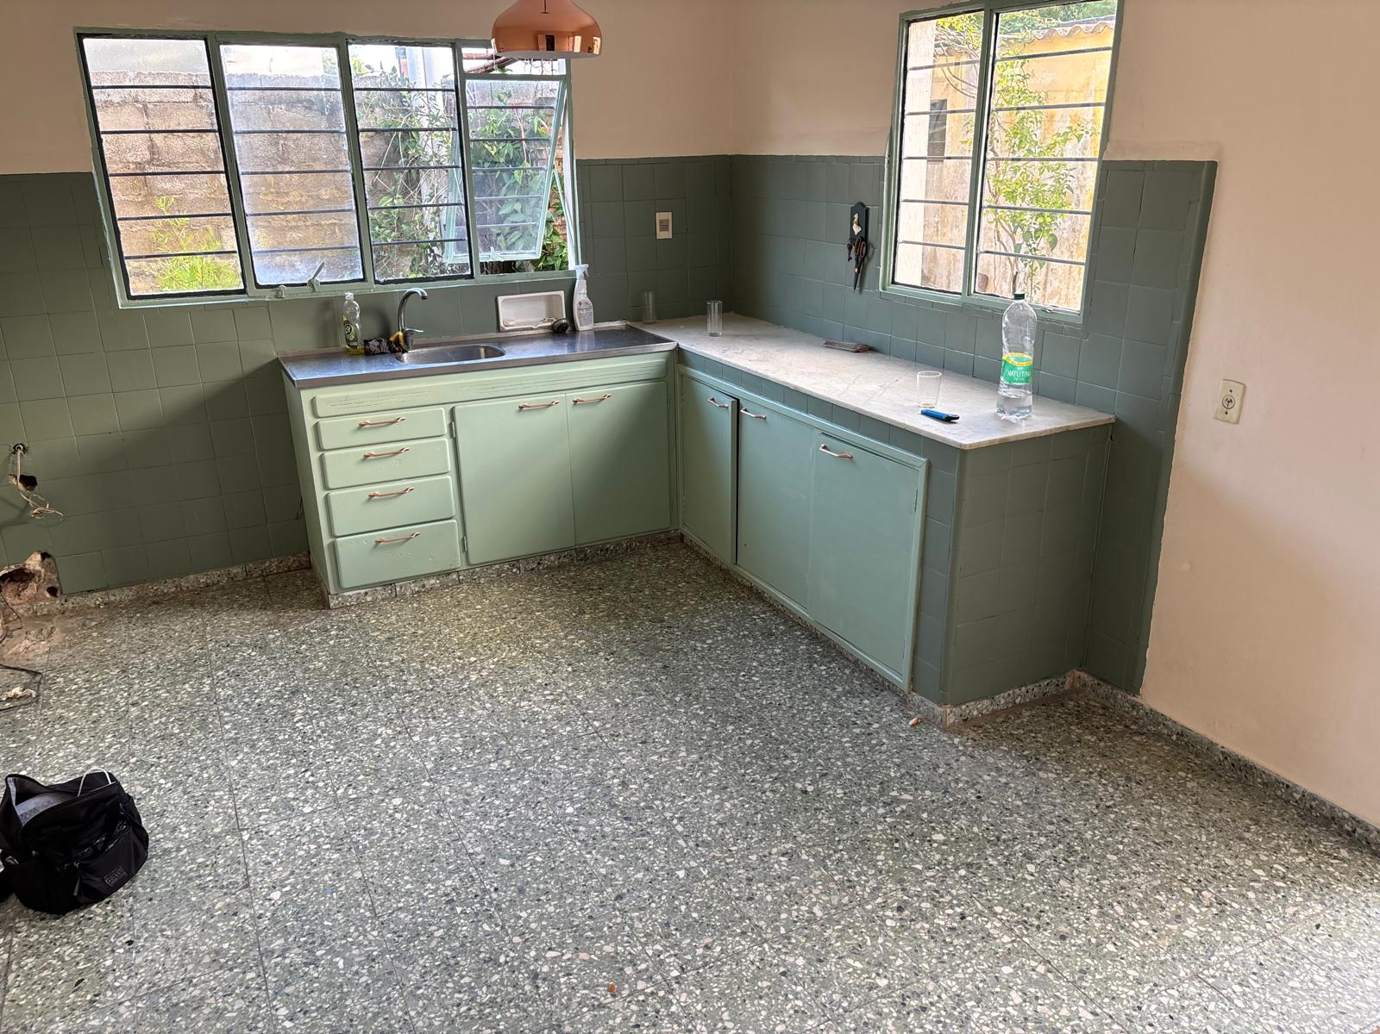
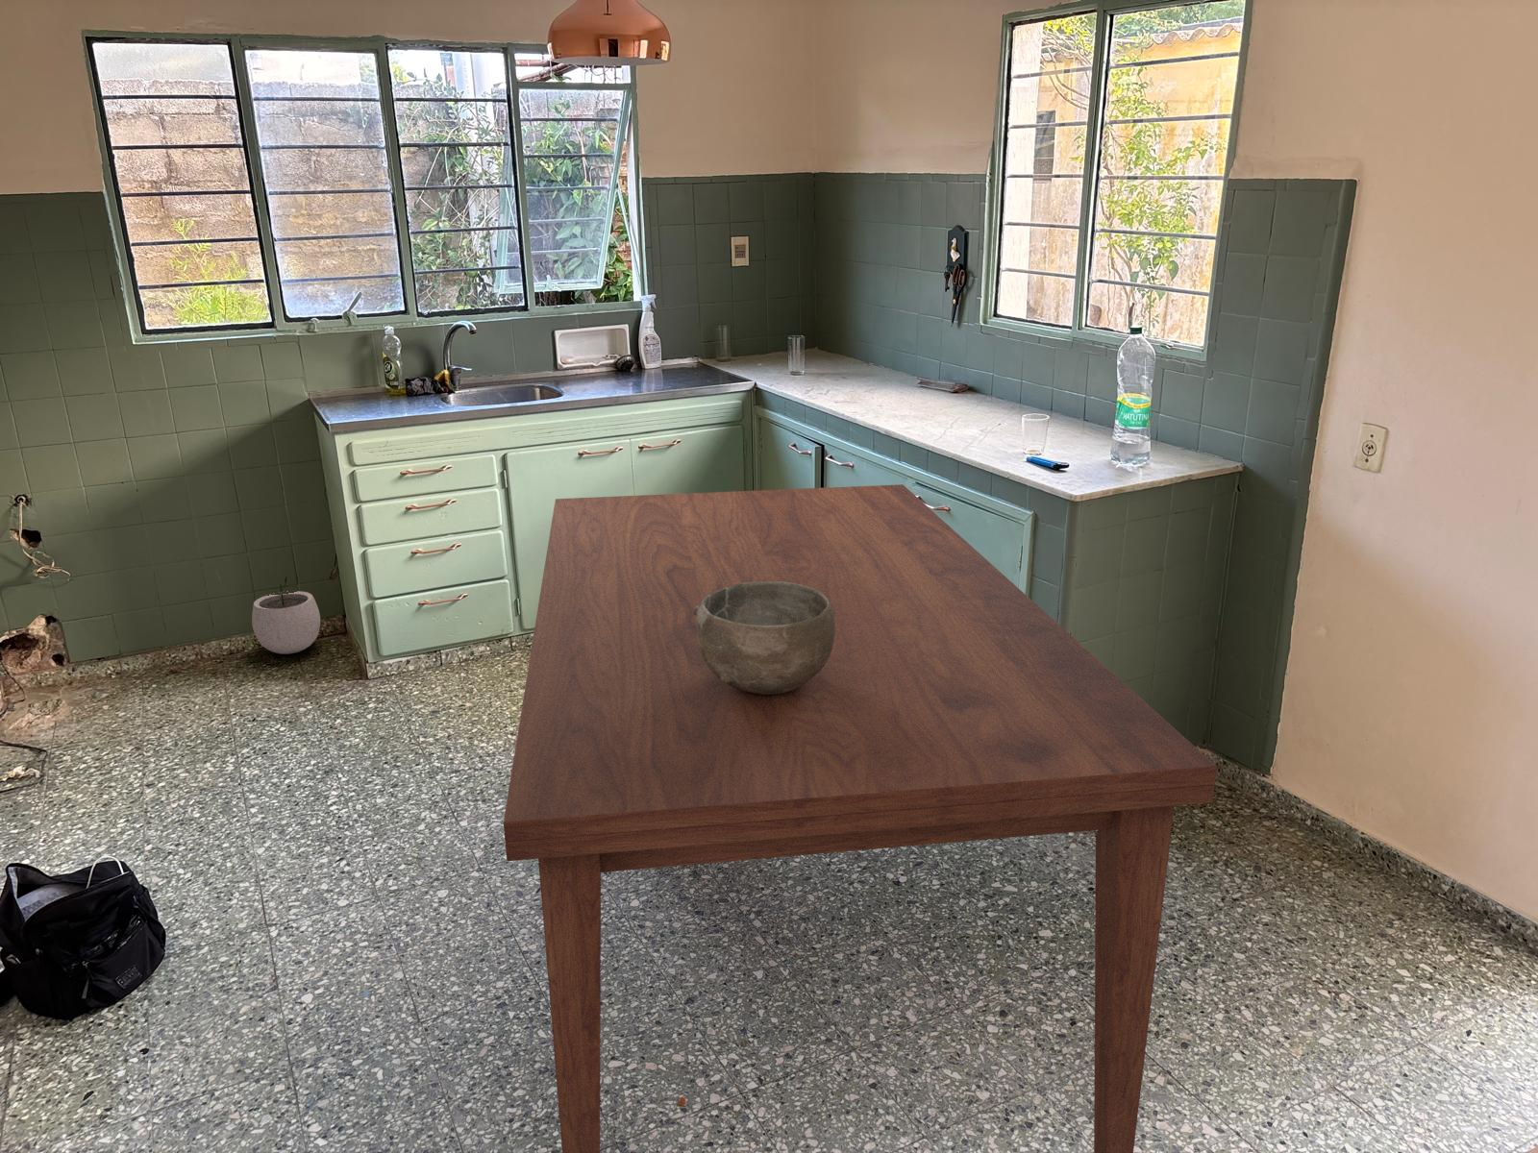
+ plant pot (286, 614)
+ dining table (780, 769)
+ bowl (764, 639)
